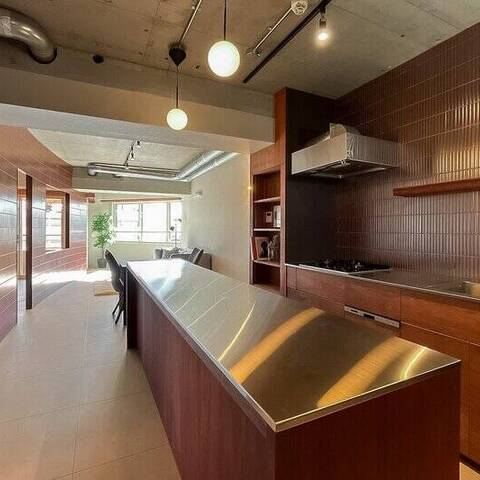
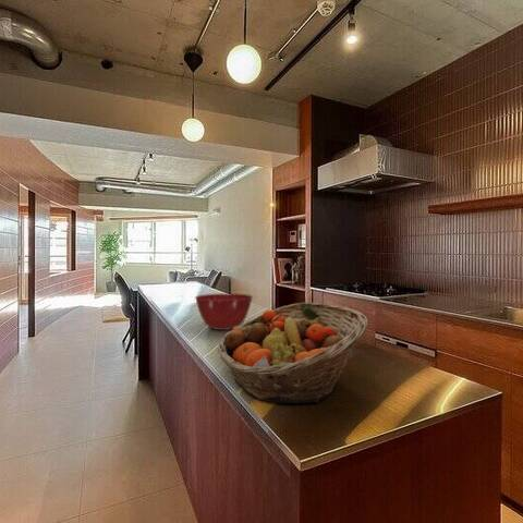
+ fruit basket (288, 343)
+ mixing bowl (223, 312)
